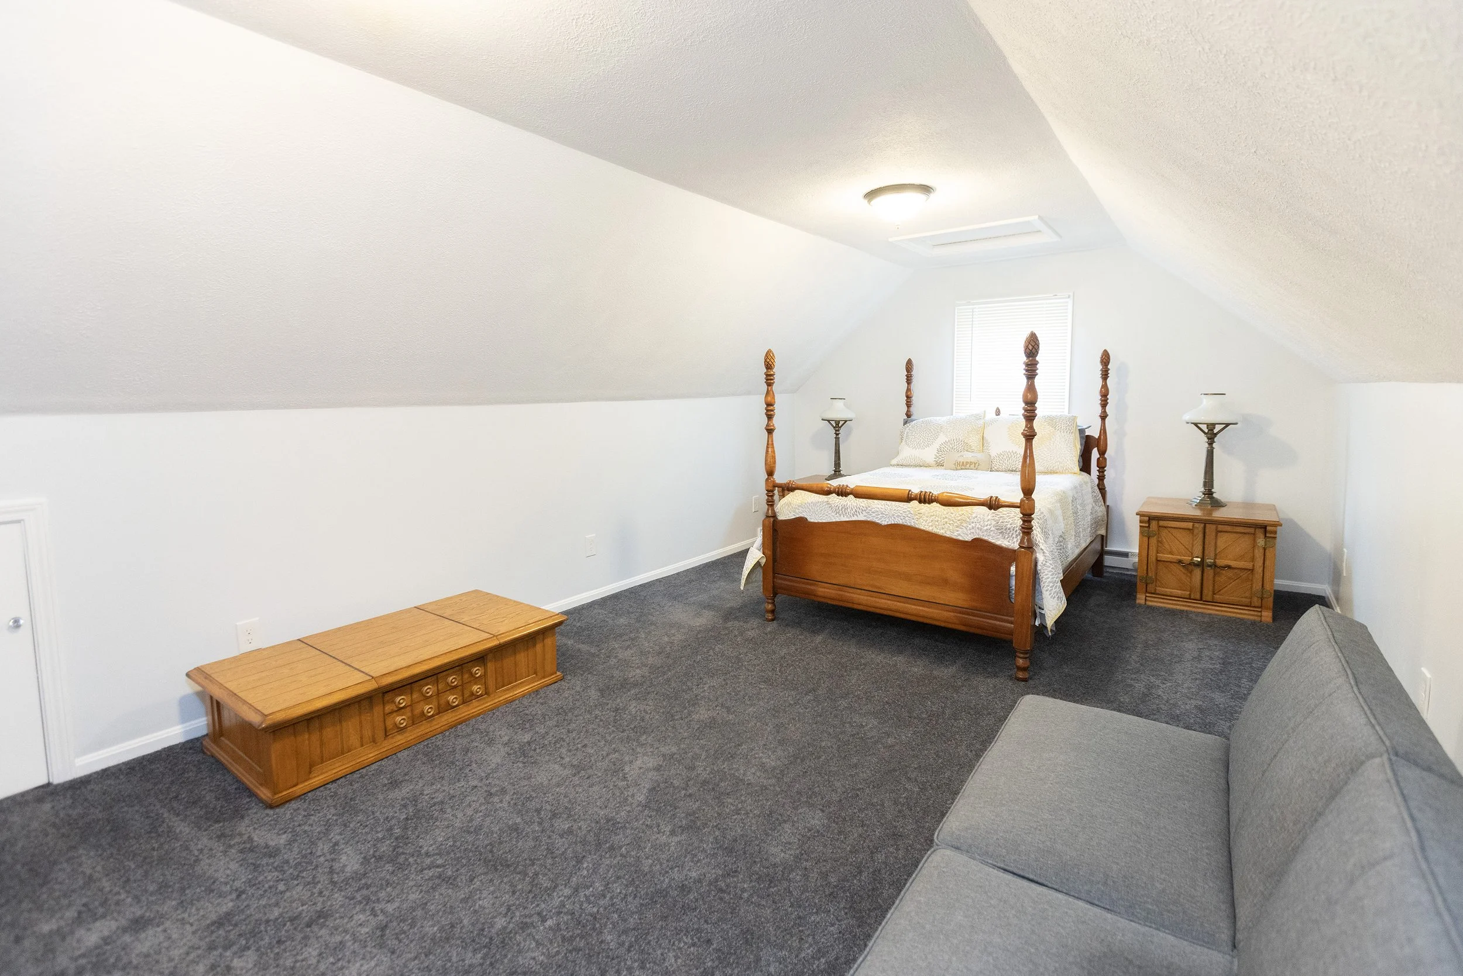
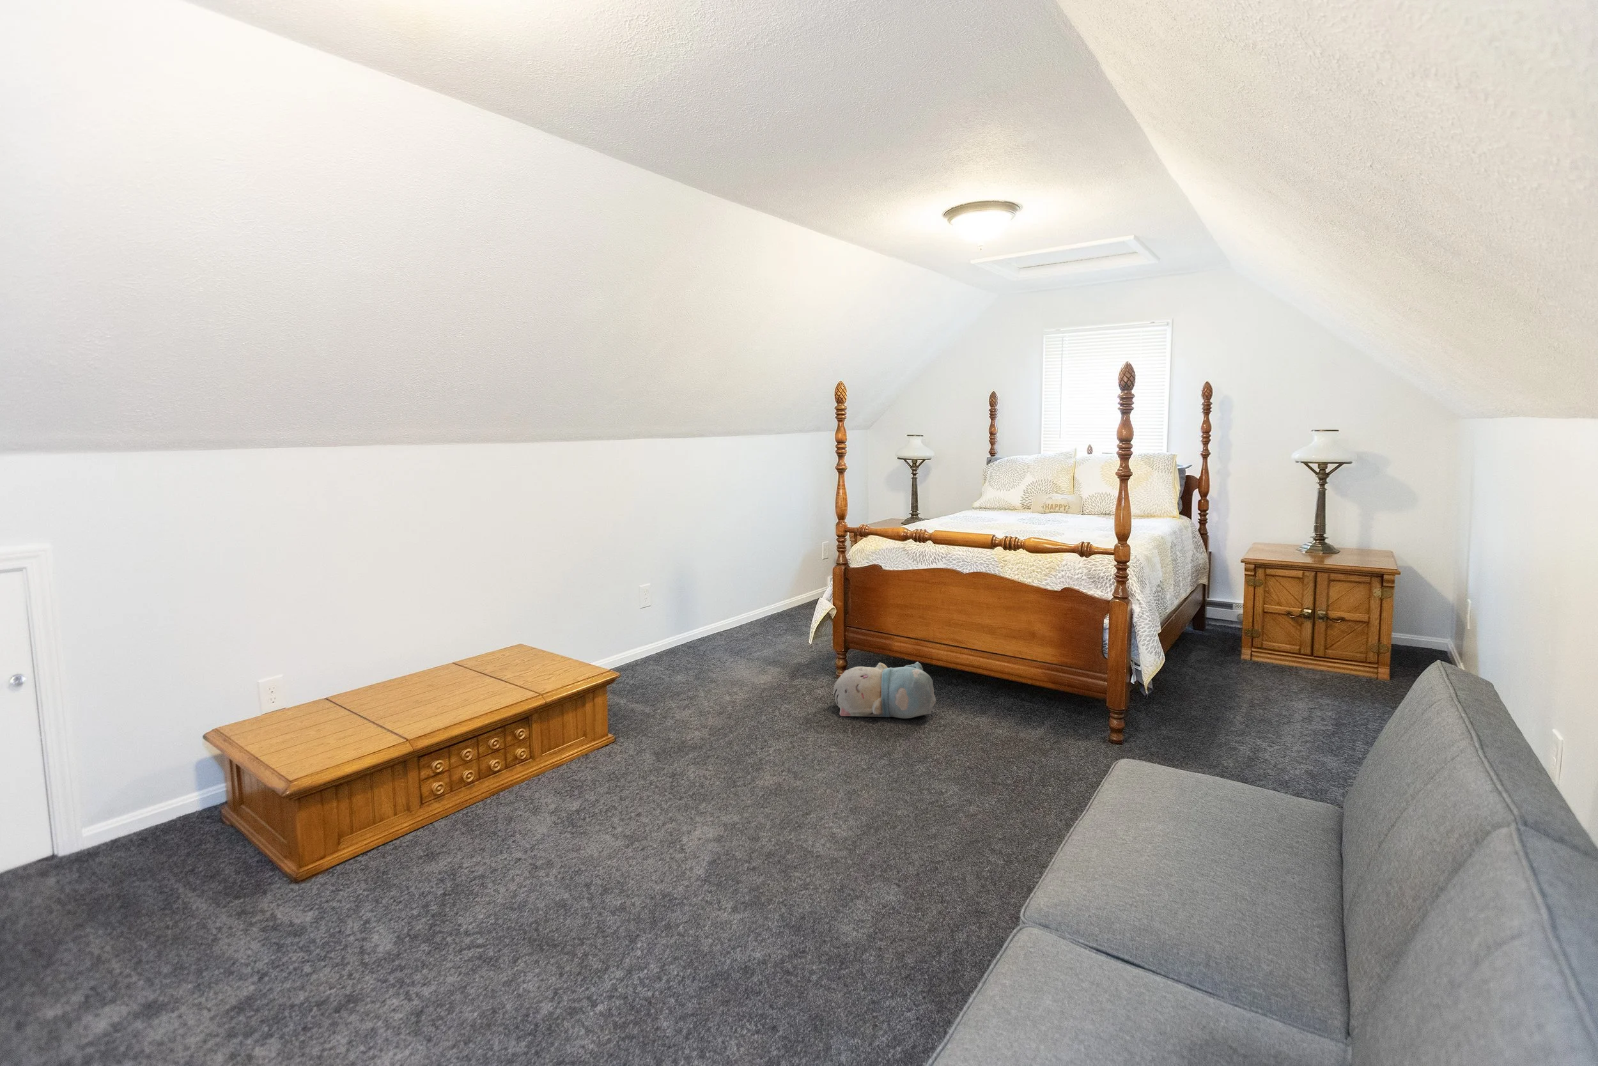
+ plush toy (883, 689)
